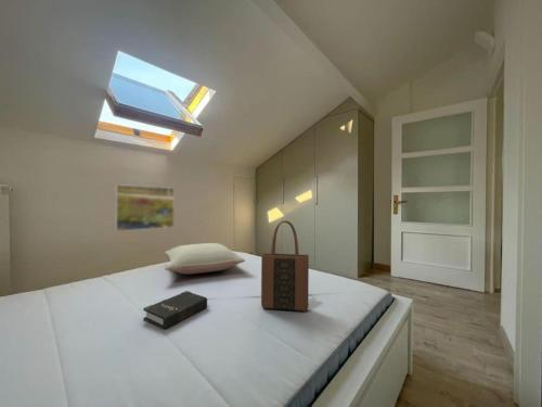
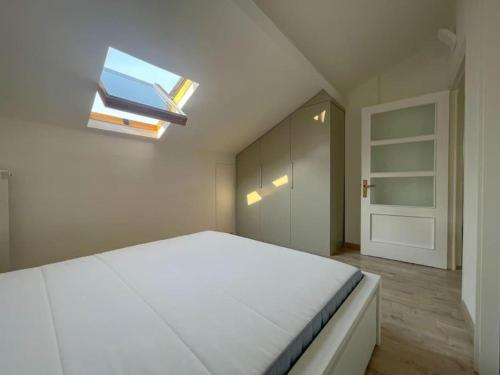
- hardback book (177, 307)
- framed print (146, 207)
- pillow (202, 256)
- tote bag (284, 265)
